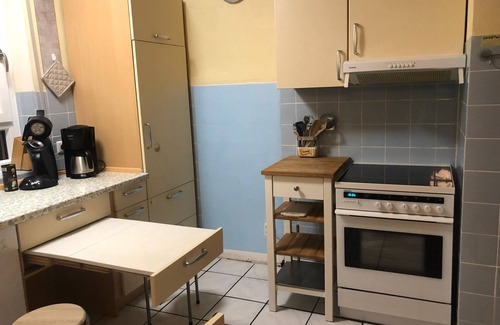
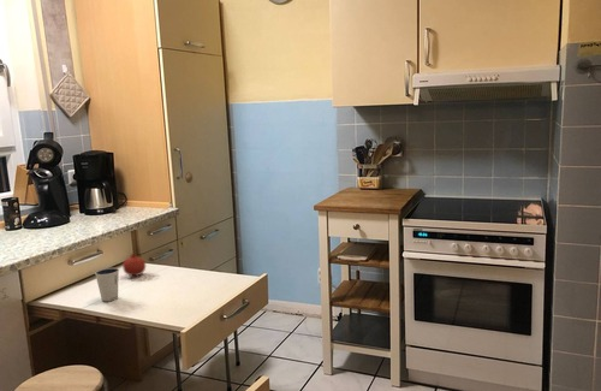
+ fruit (133, 263)
+ dixie cup (108, 284)
